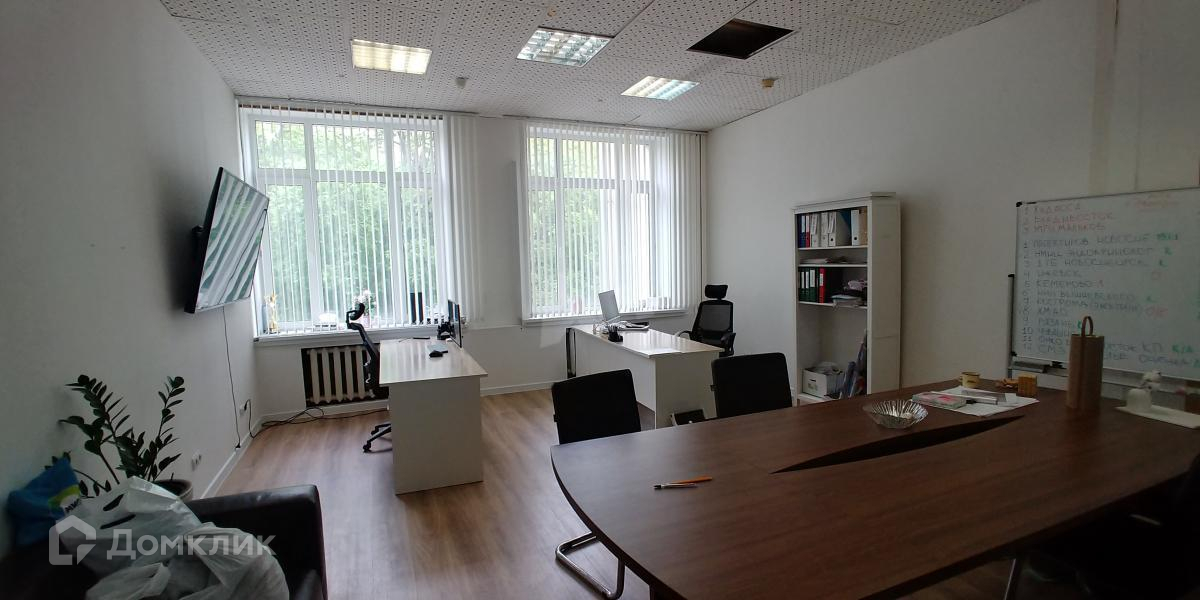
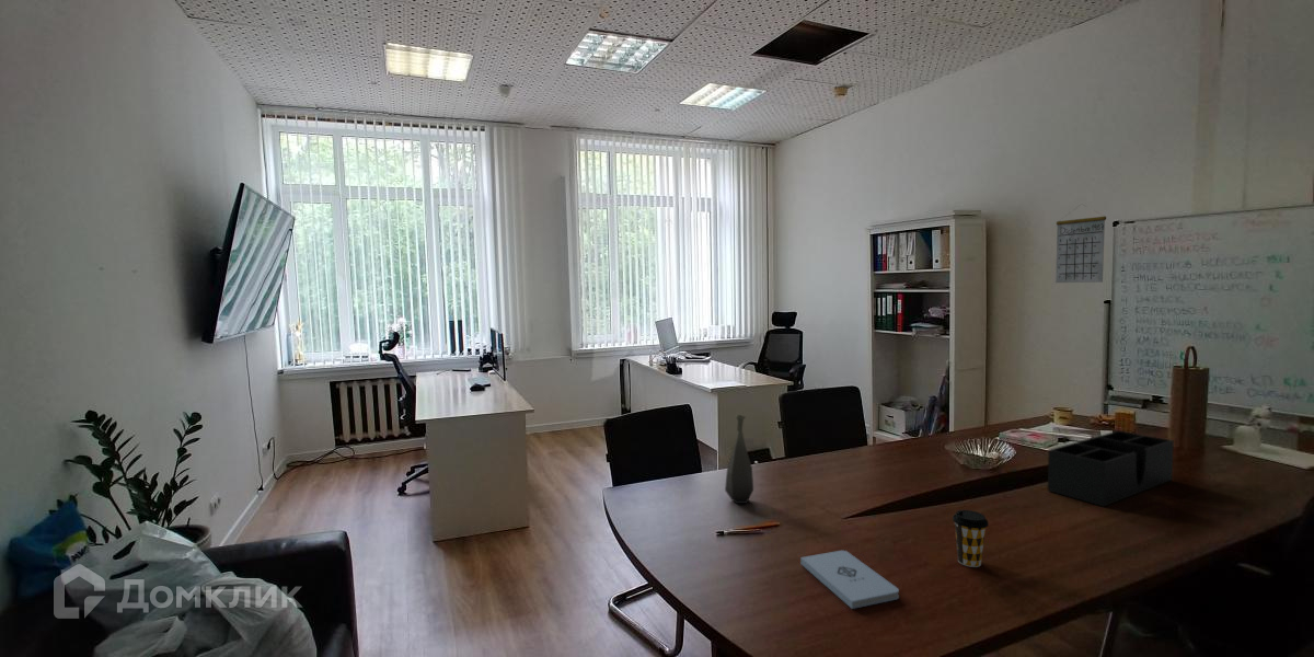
+ notepad (848, 576)
+ bottle (738, 458)
+ calendar (1080, 243)
+ coffee cup (969, 539)
+ desk organizer (1111, 464)
